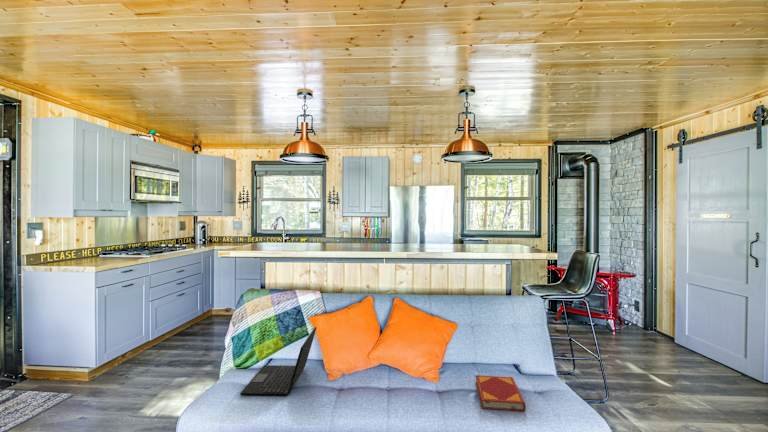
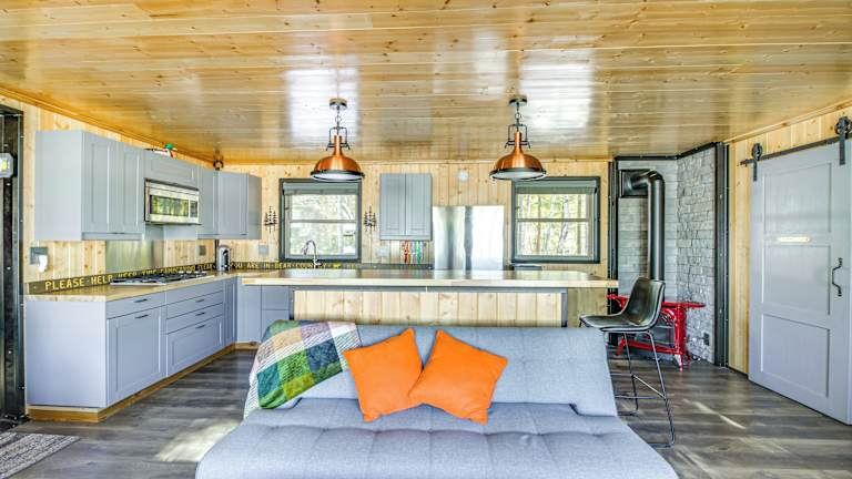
- laptop (281, 366)
- hardback book (498, 391)
